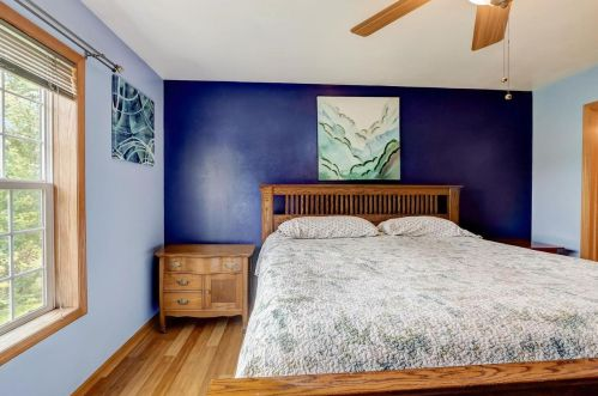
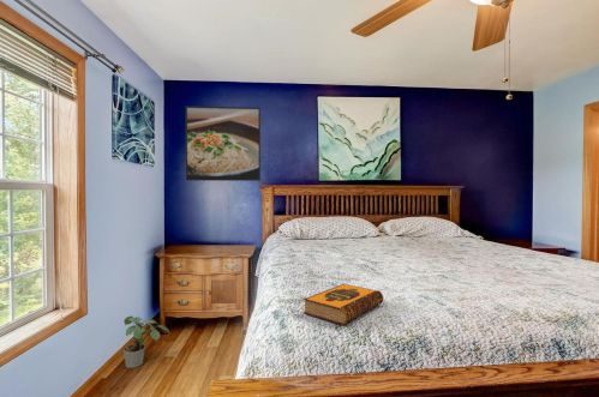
+ hardback book (345, 301)
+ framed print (223, 143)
+ potted plant (140, 339)
